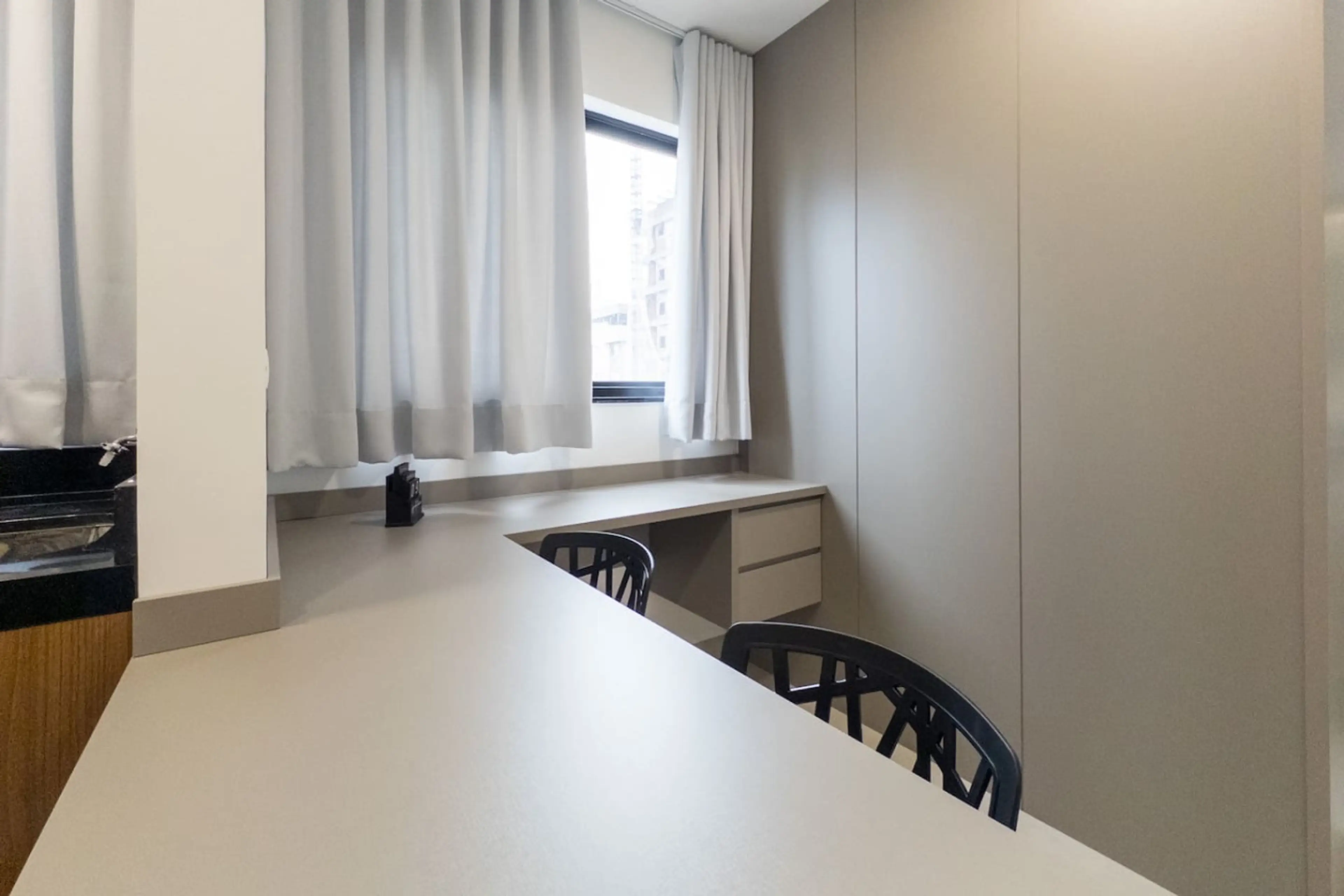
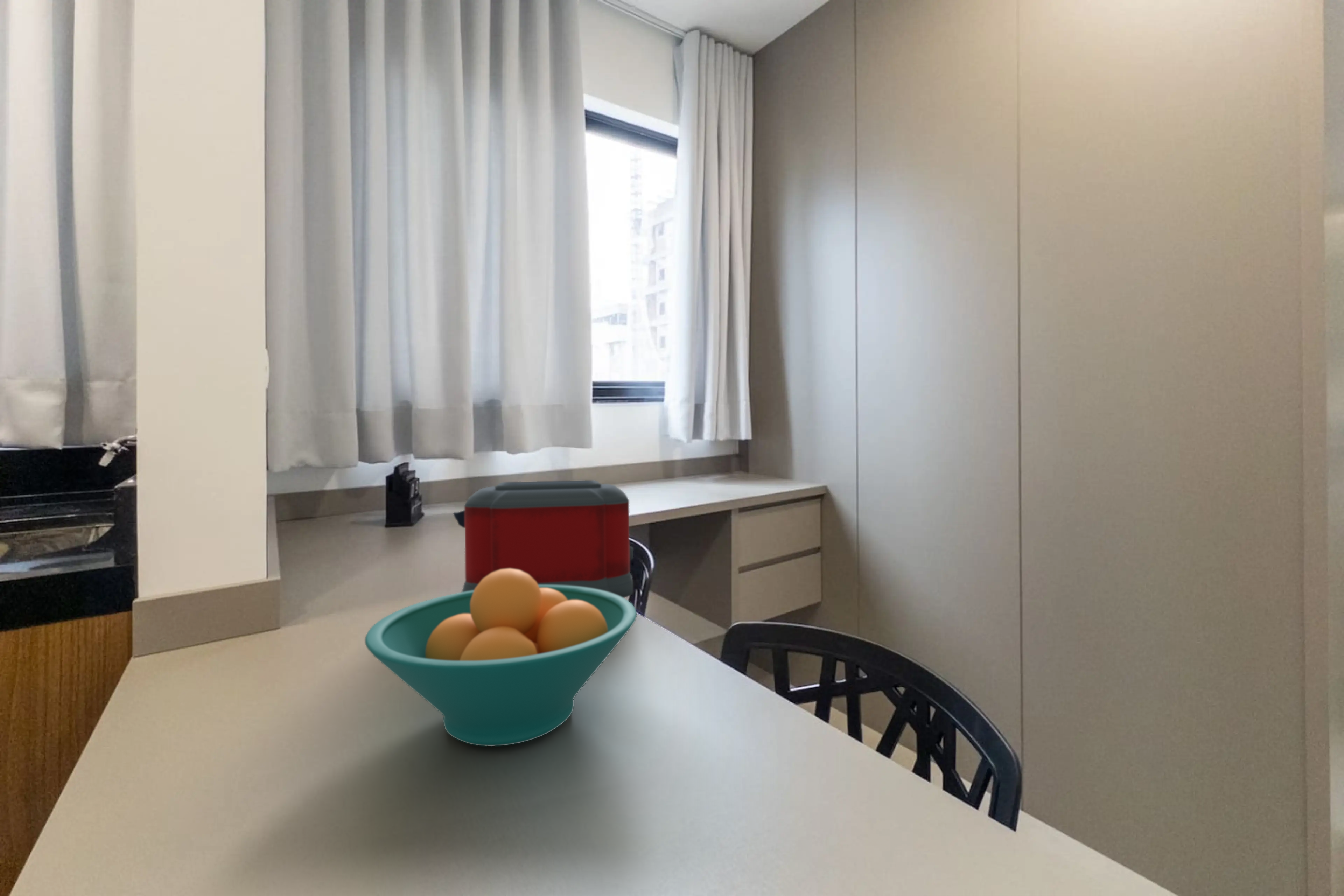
+ toaster (546, 537)
+ fruit bowl (510, 643)
